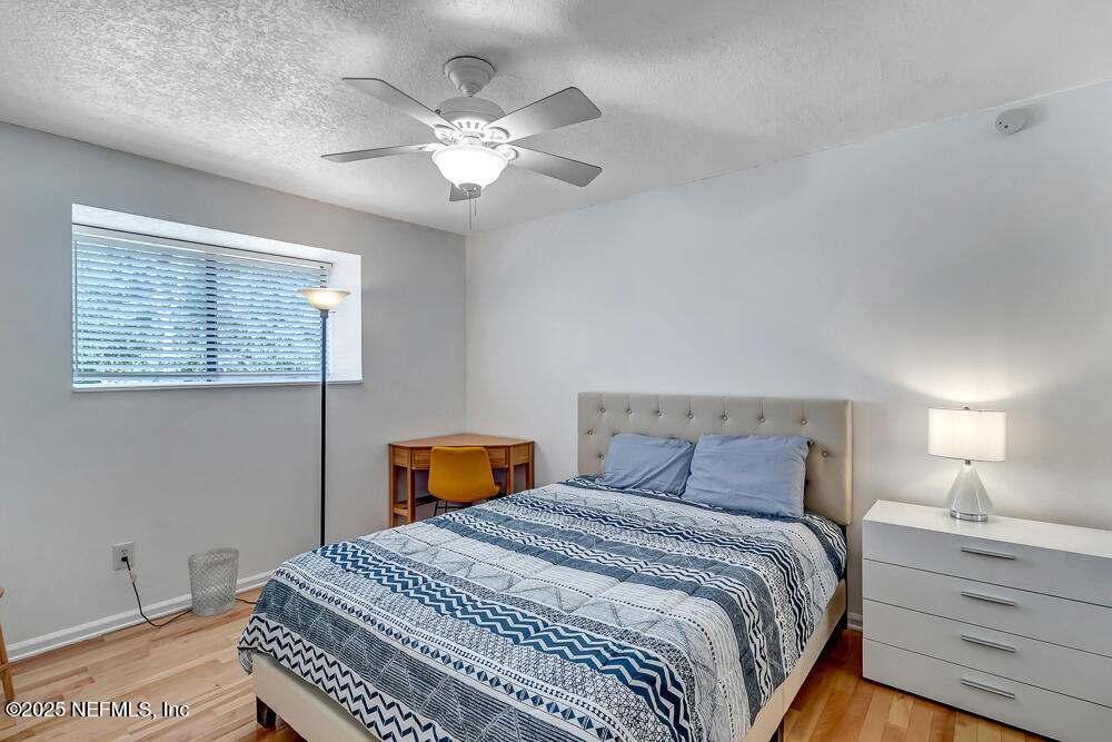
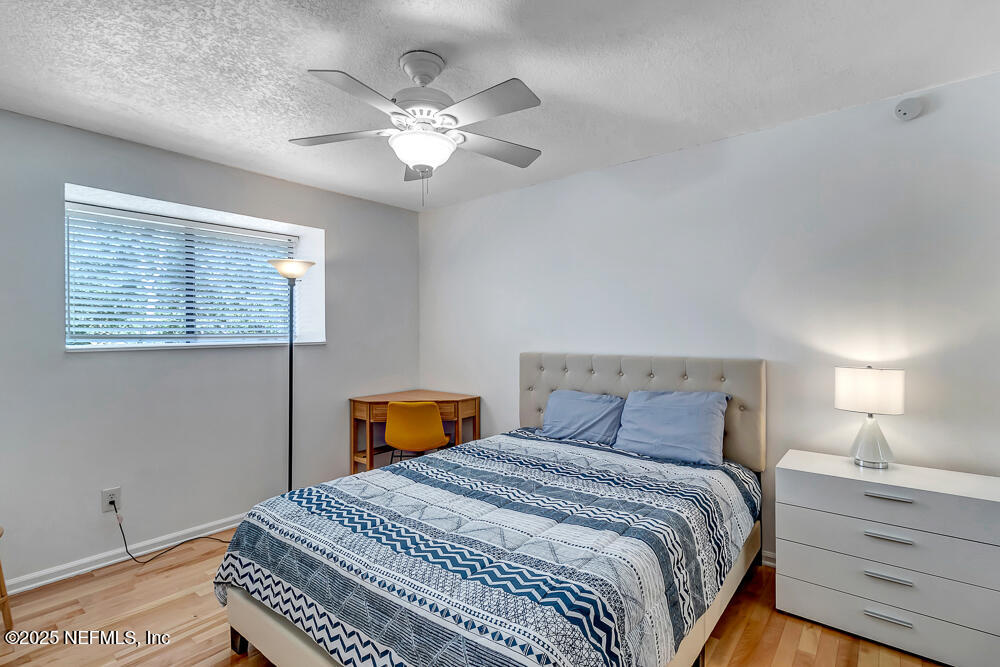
- wastebasket (214, 581)
